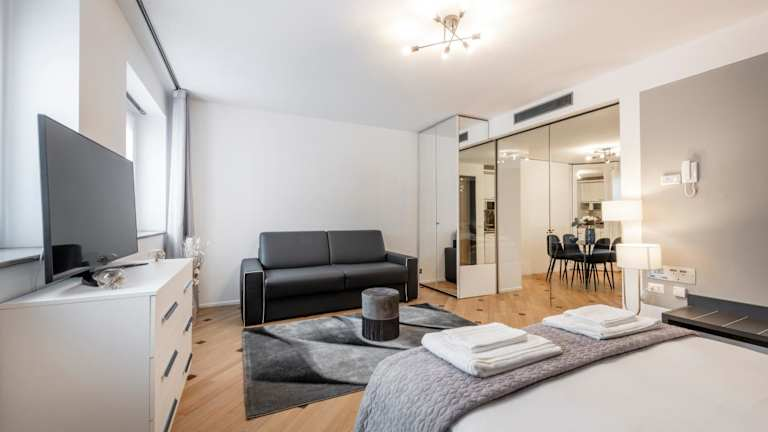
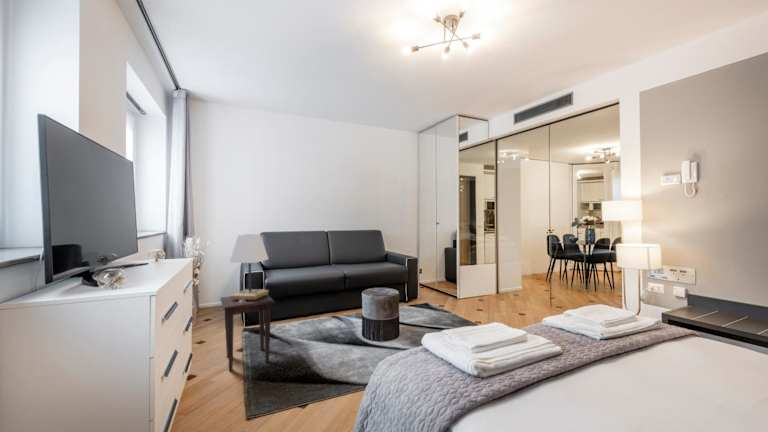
+ lamp (249, 266)
+ side table (259, 323)
